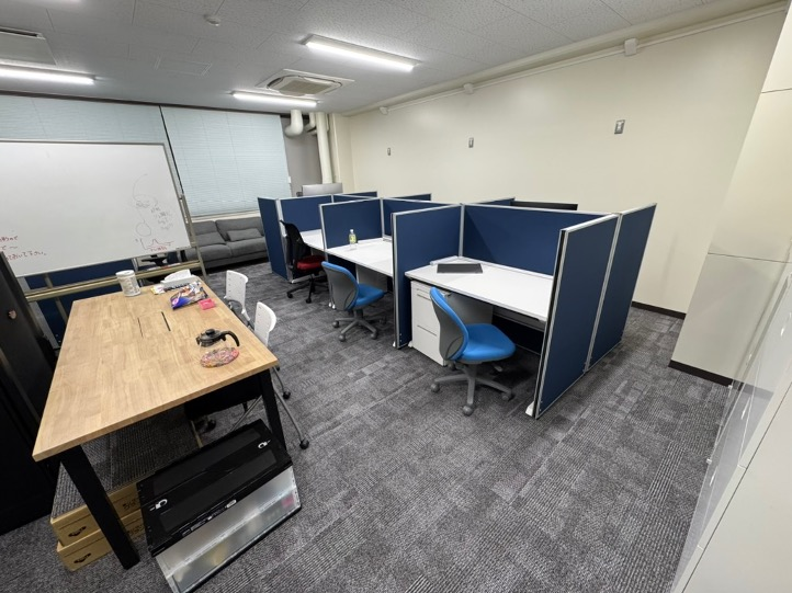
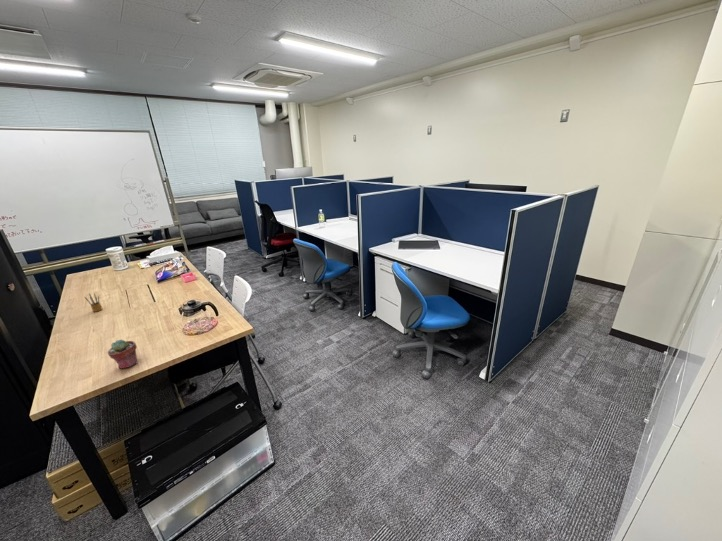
+ potted succulent (123, 352)
+ pencil box (94, 302)
